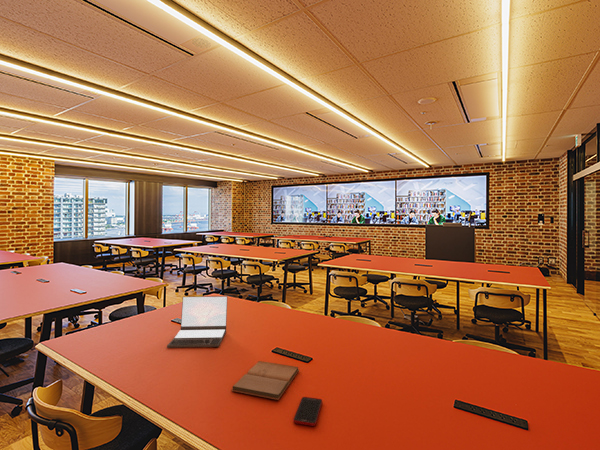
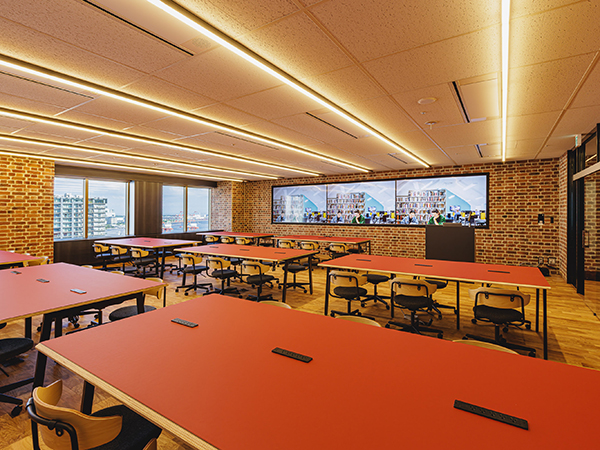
- cell phone (308, 410)
- book (267, 377)
- laptop (199, 319)
